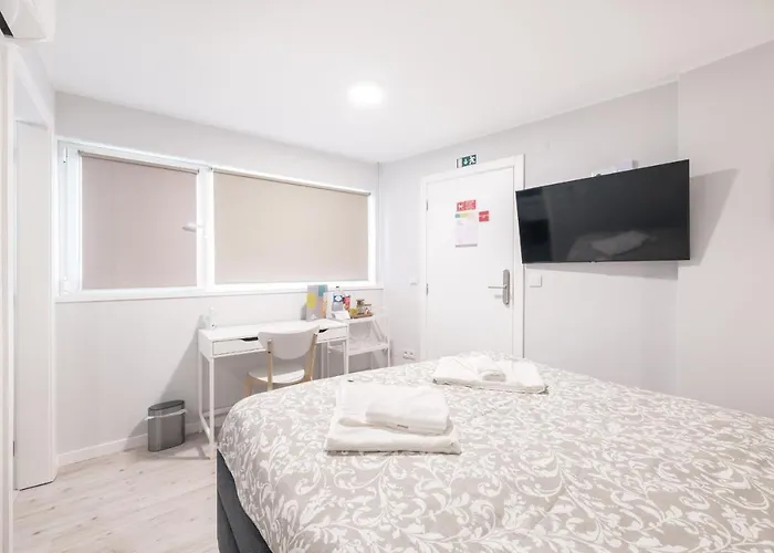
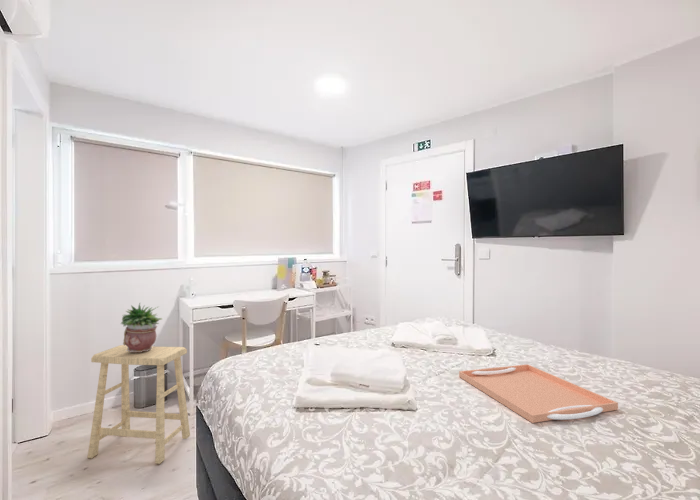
+ serving tray (529, 388)
+ potted plant (142, 326)
+ stool (129, 403)
